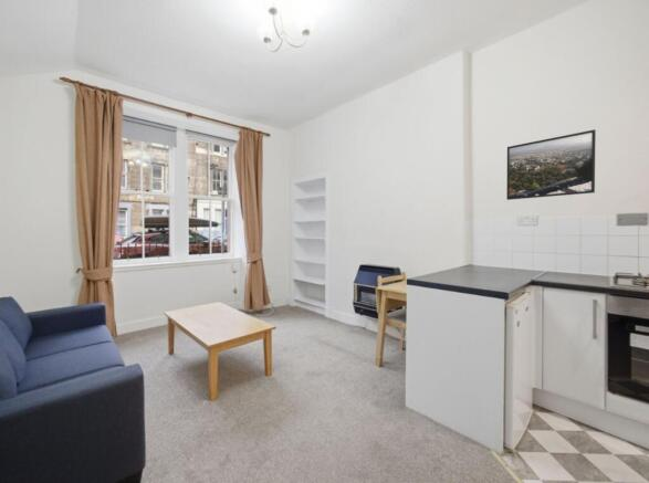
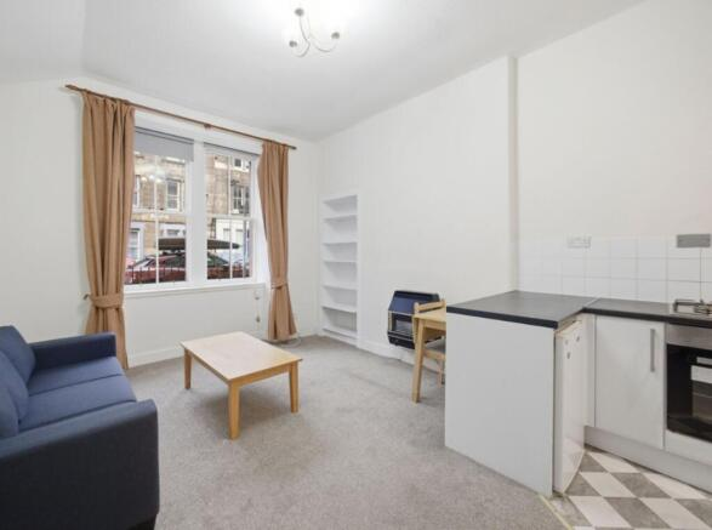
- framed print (546, 167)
